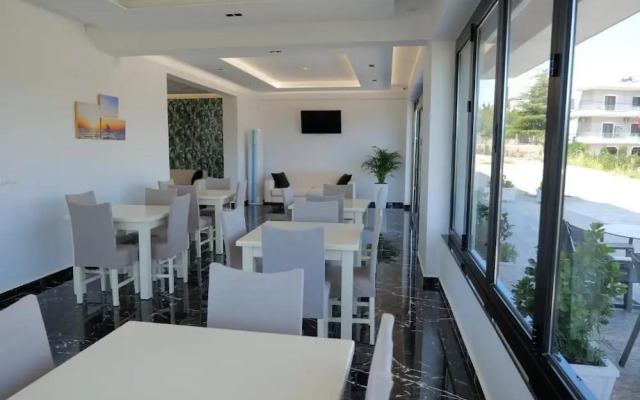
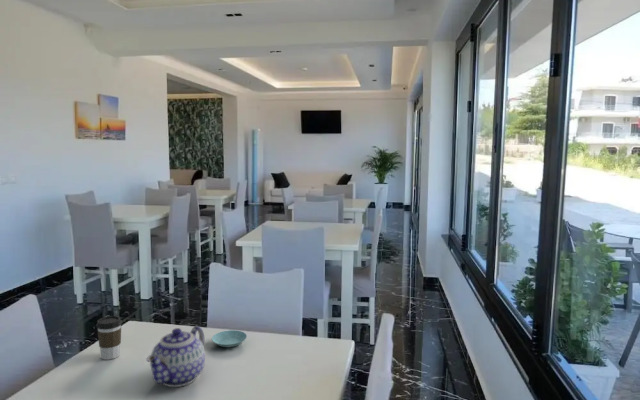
+ coffee cup (109, 337)
+ teapot (177, 353)
+ saucer (229, 340)
